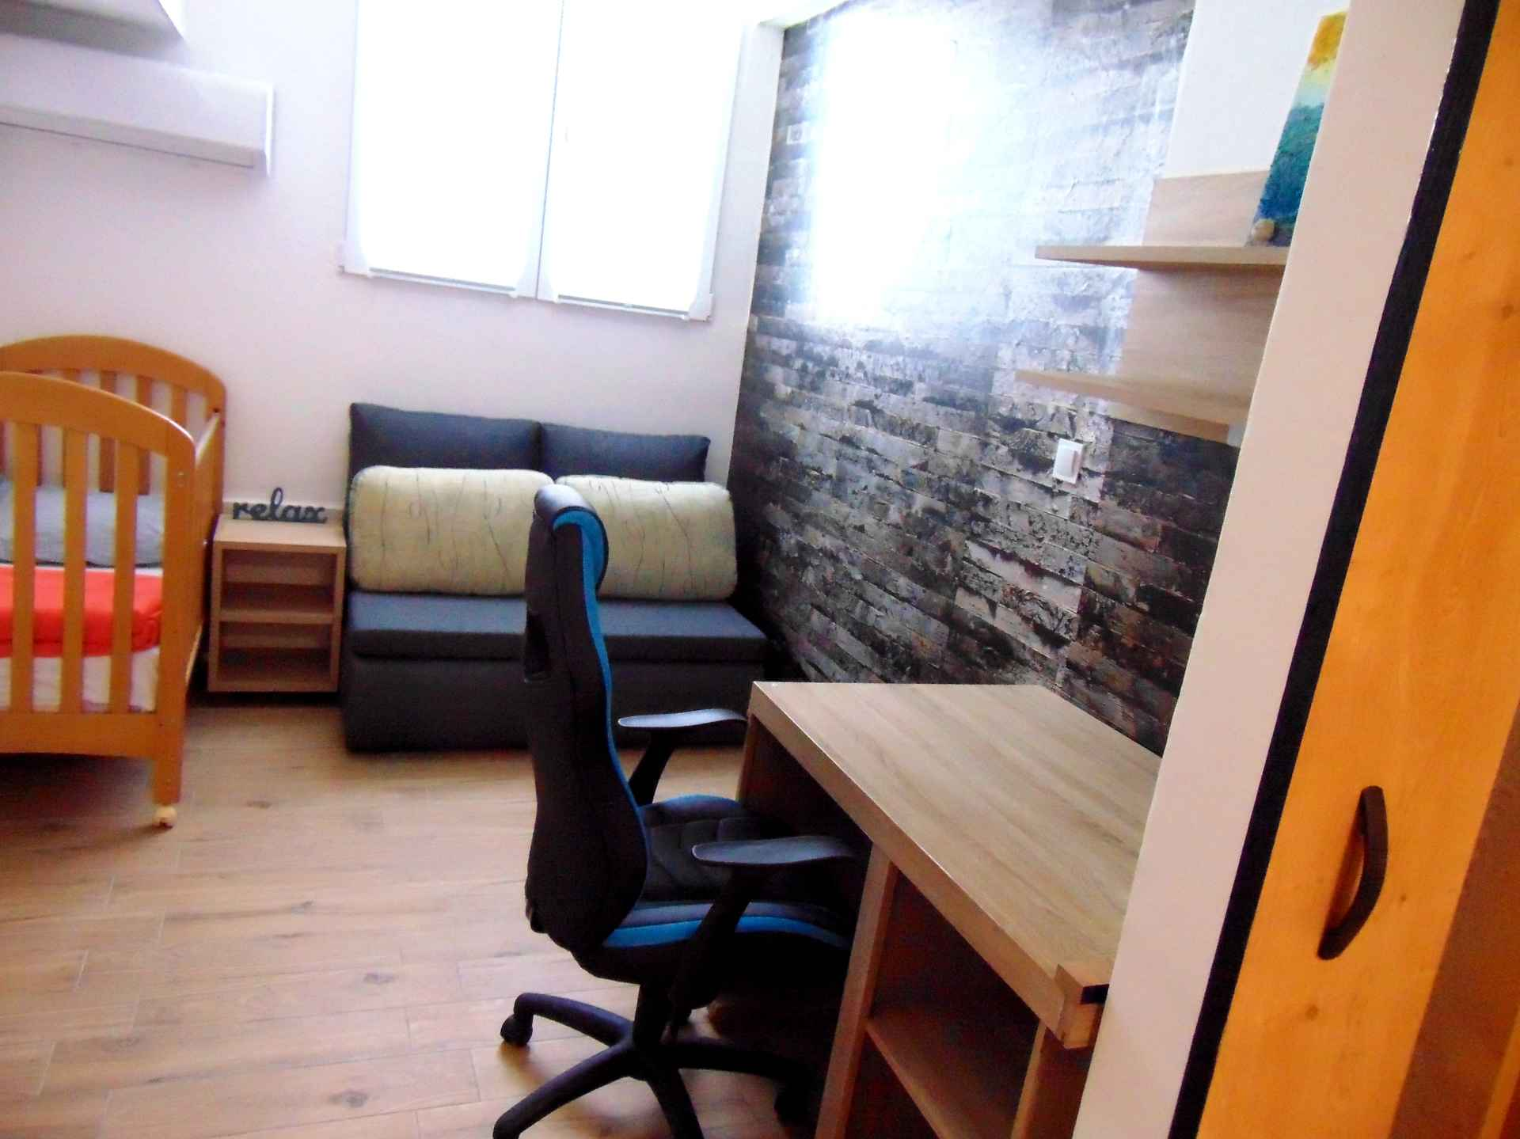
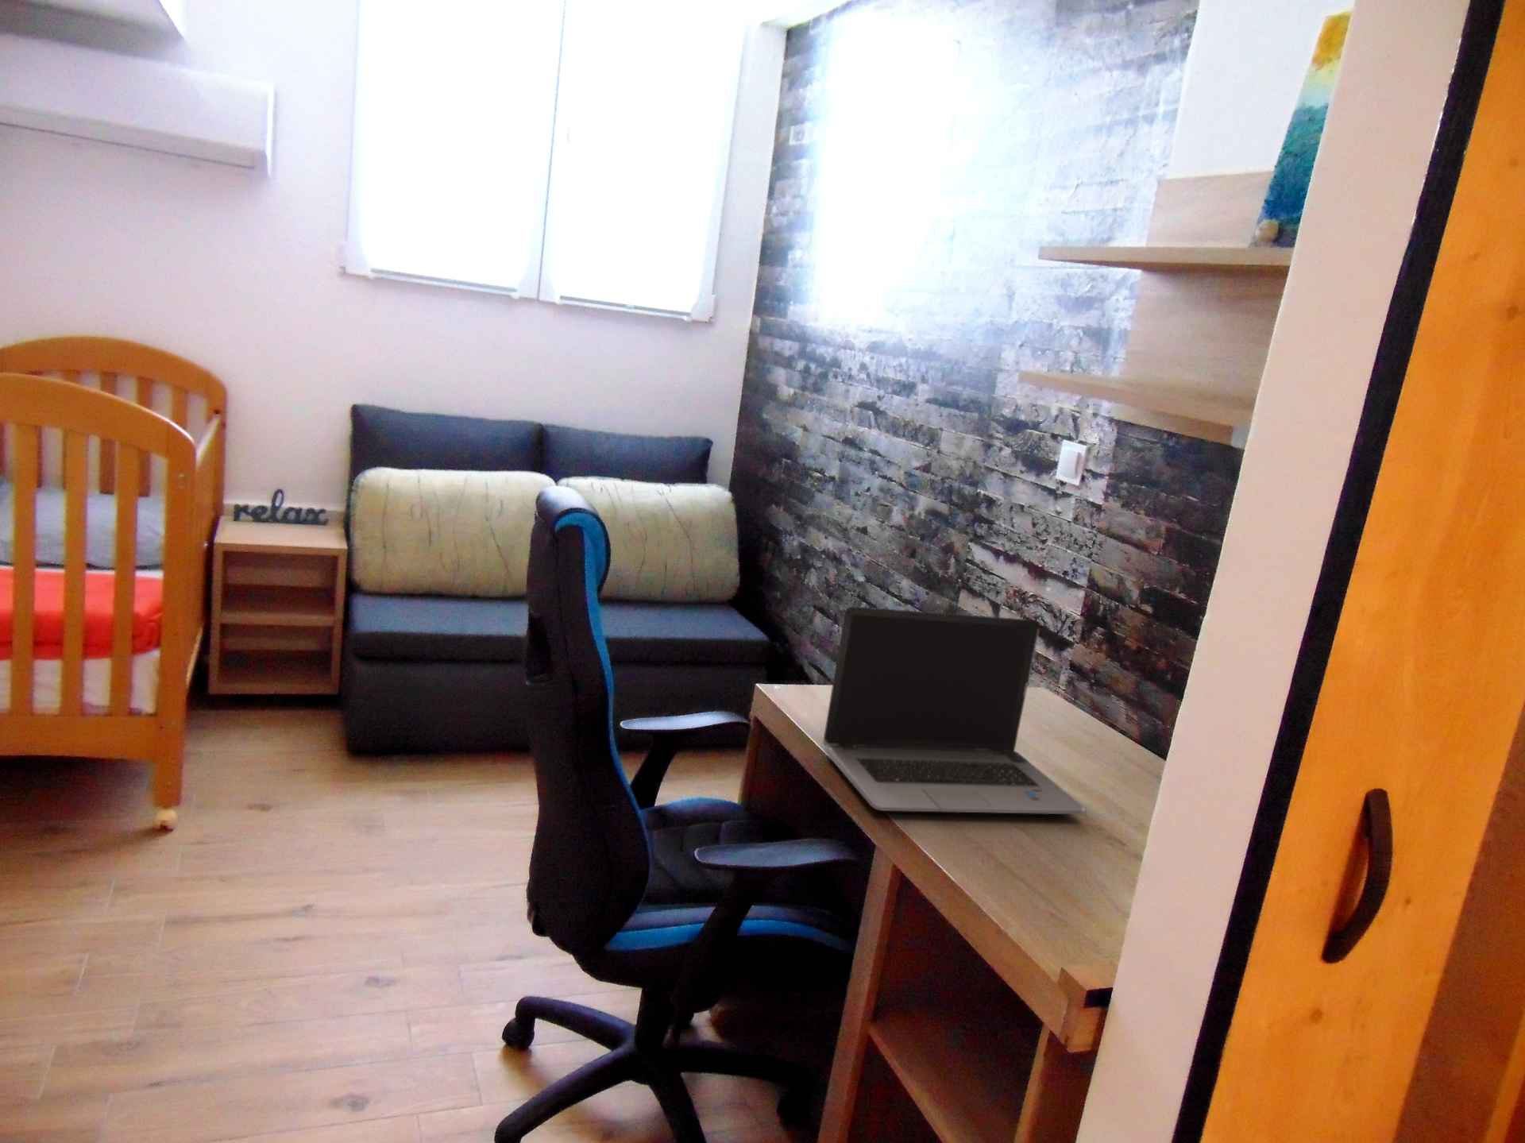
+ laptop computer (963, 712)
